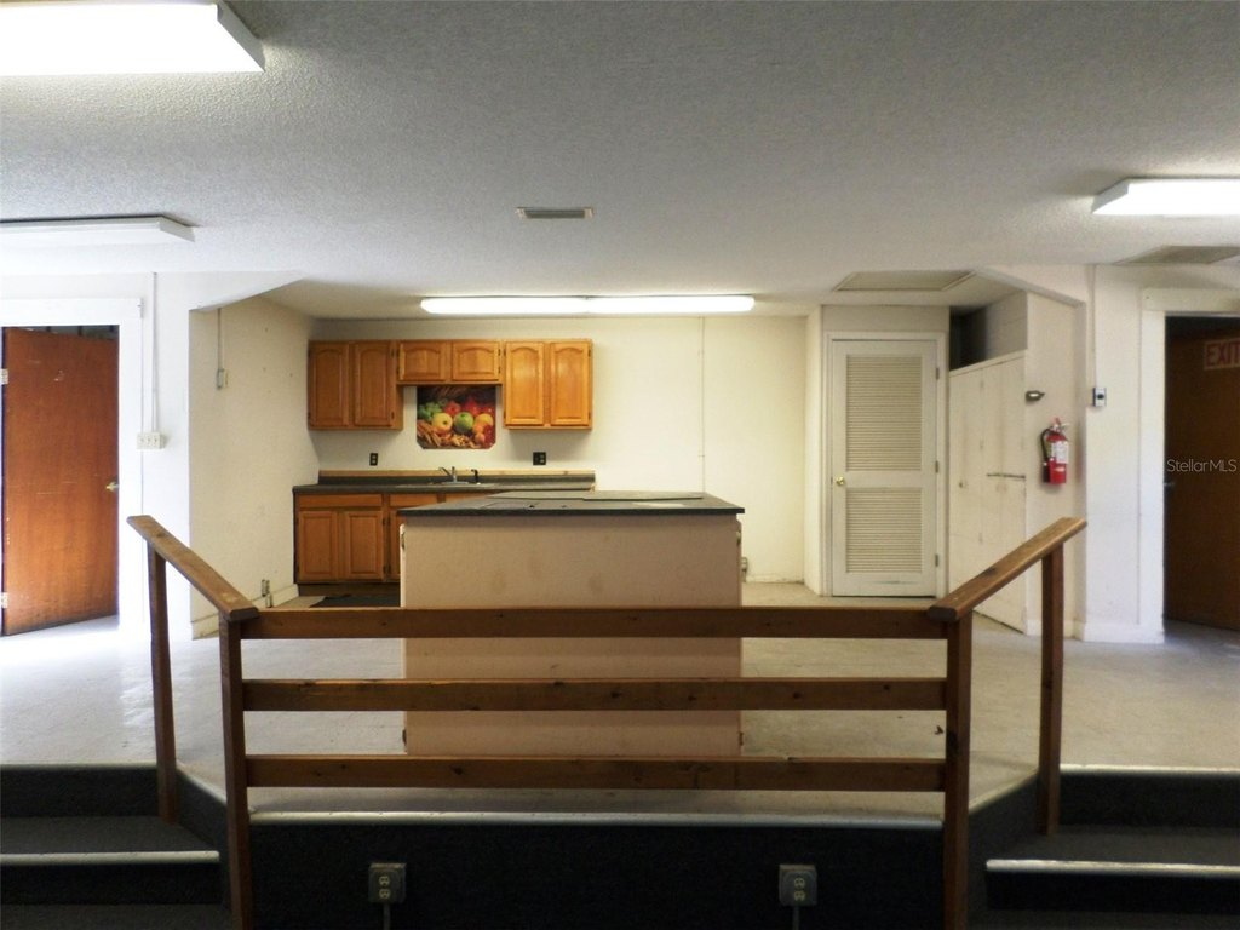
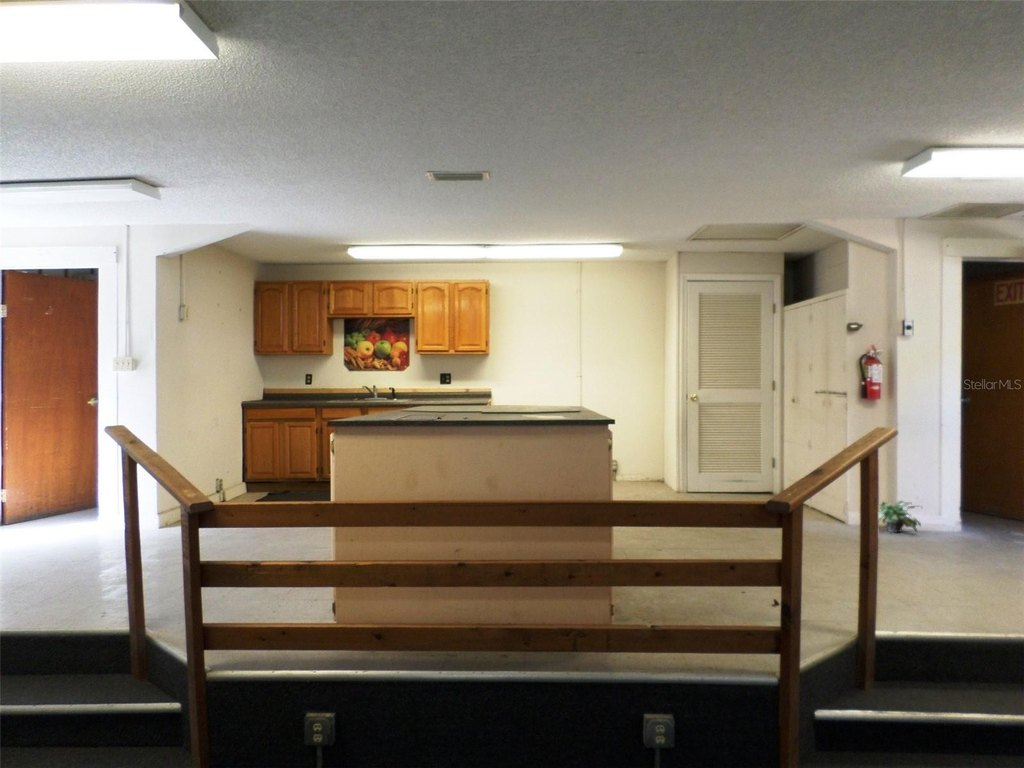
+ potted plant (894, 515)
